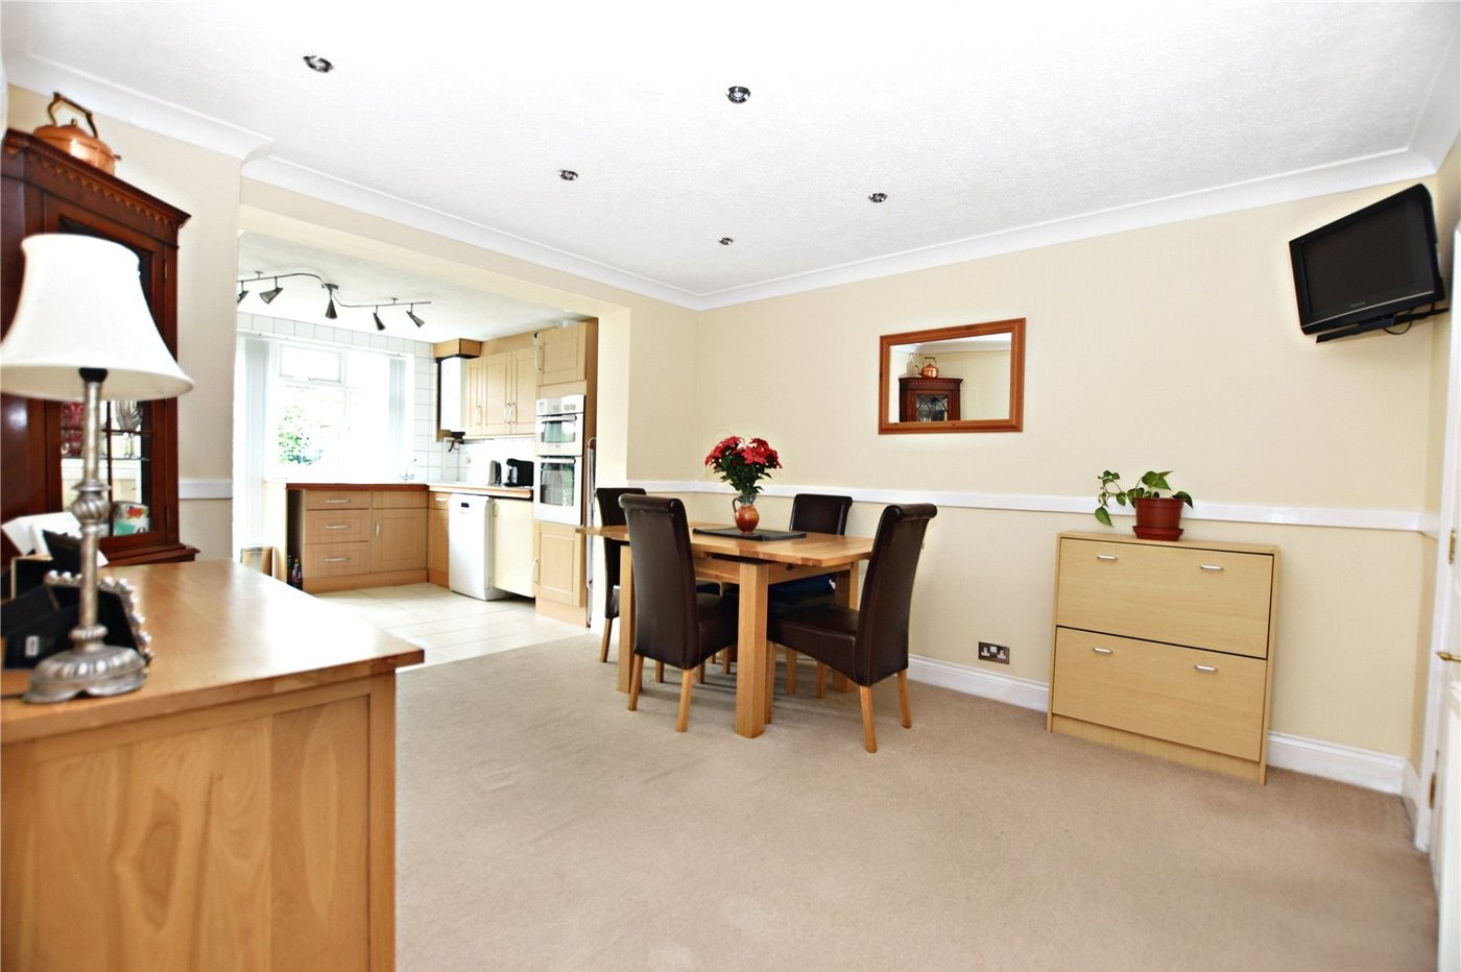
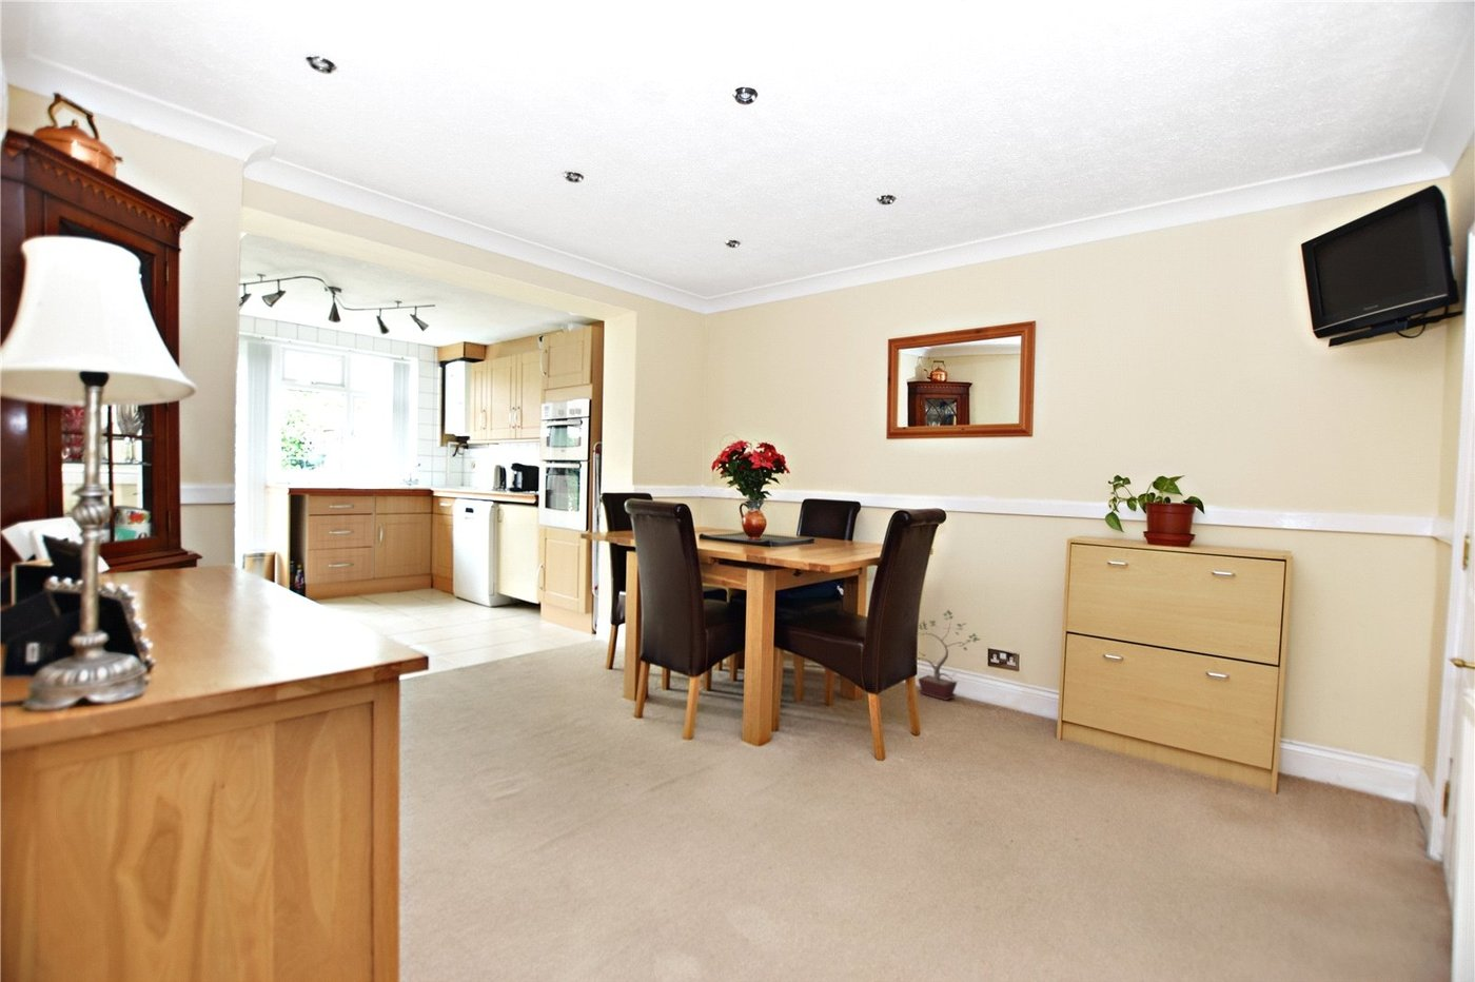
+ potted plant (945, 654)
